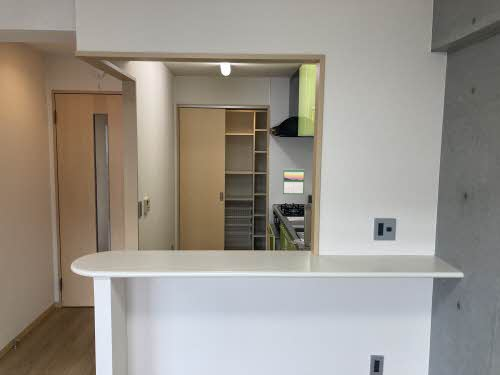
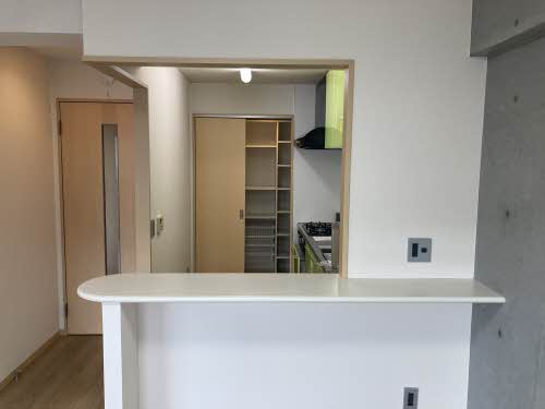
- calendar (293, 181)
